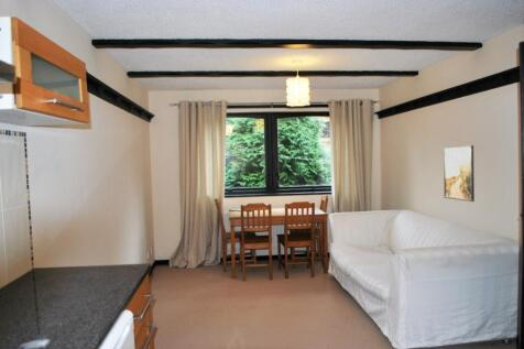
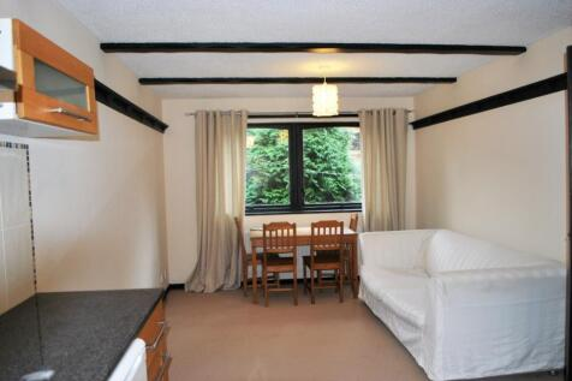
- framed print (458, 173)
